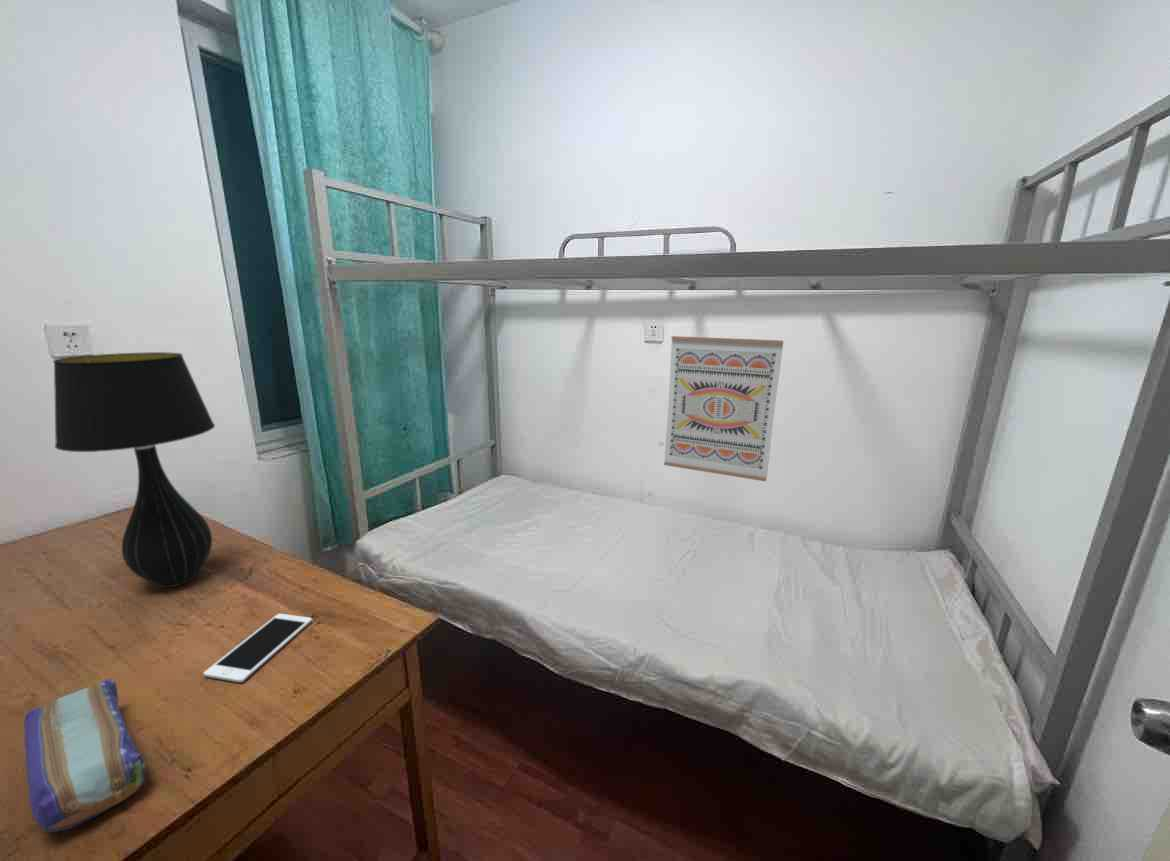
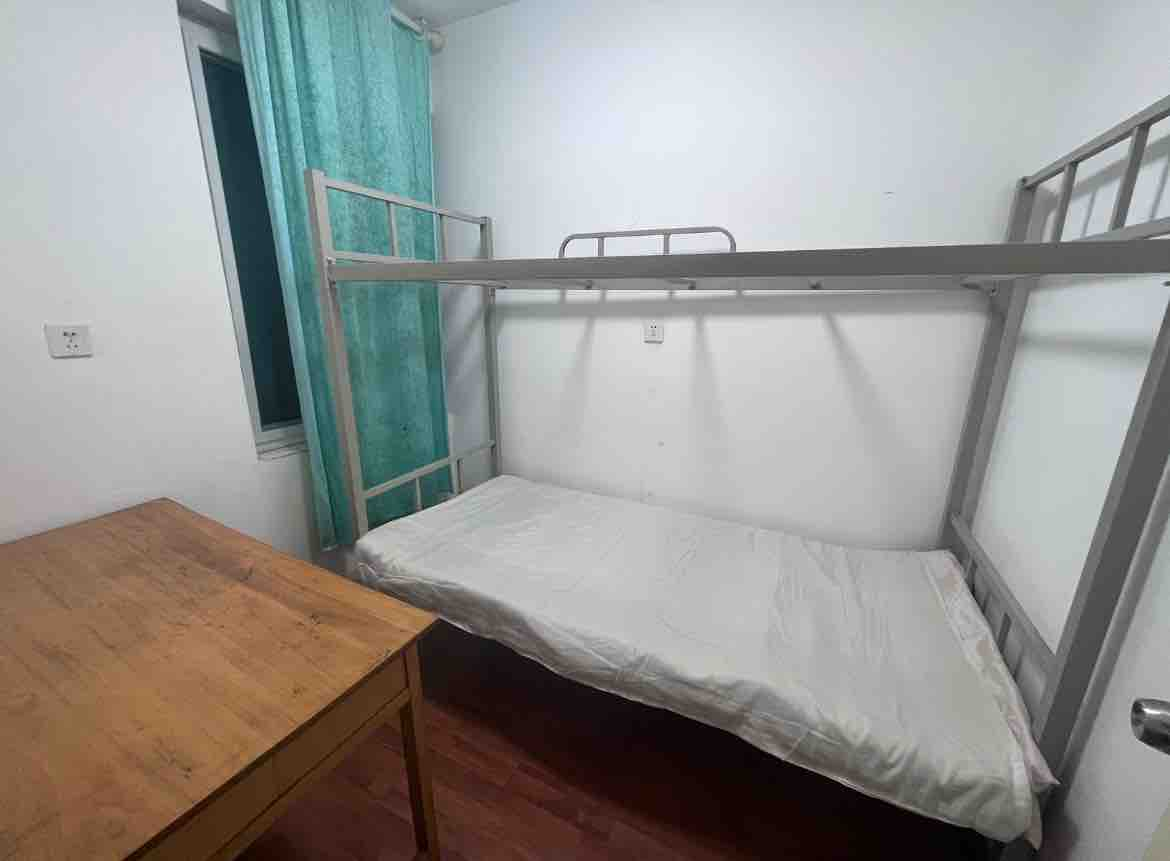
- wall art (718, 407)
- pencil case (82, 747)
- cell phone (262, 644)
- table lamp (152, 475)
